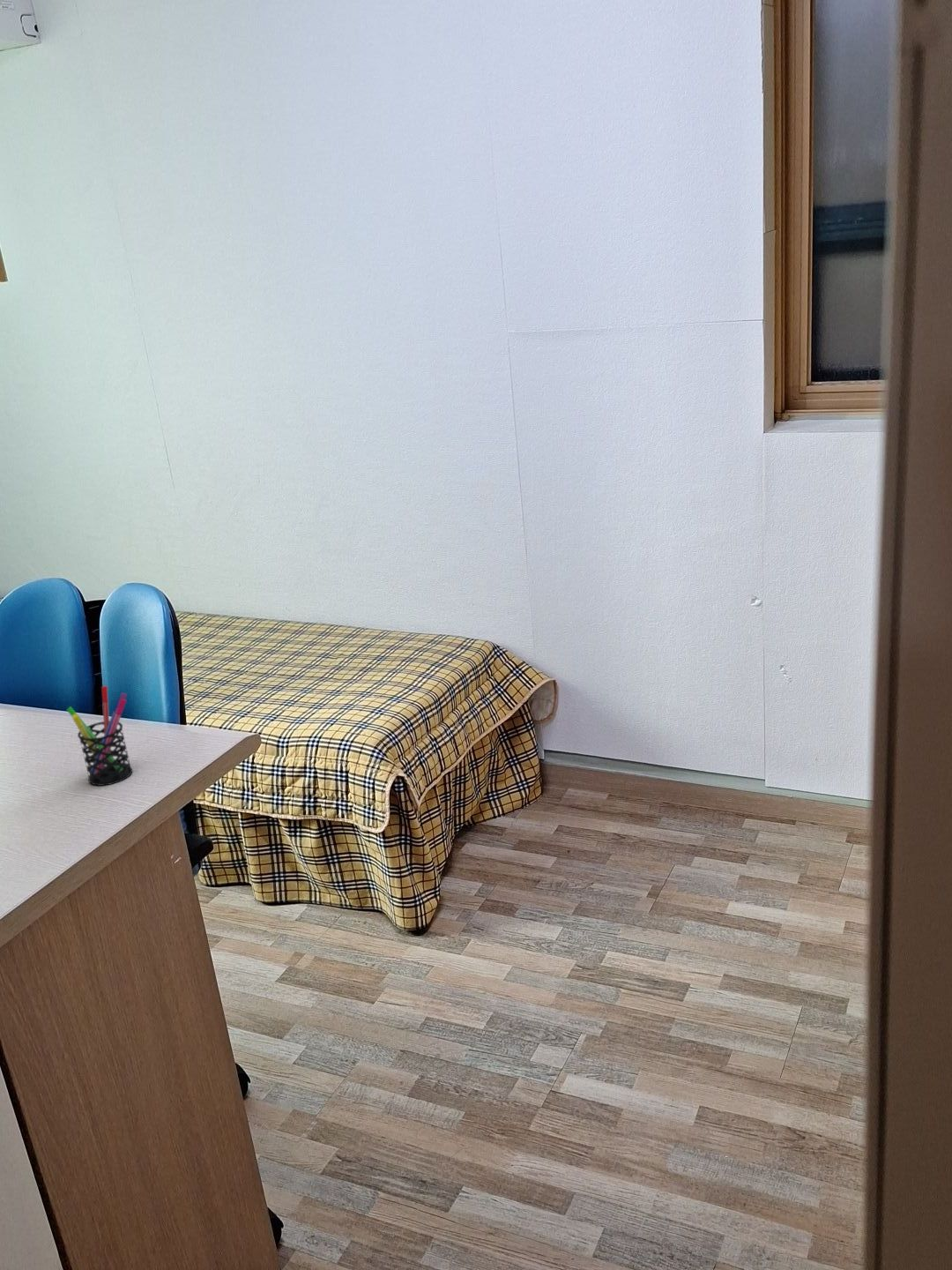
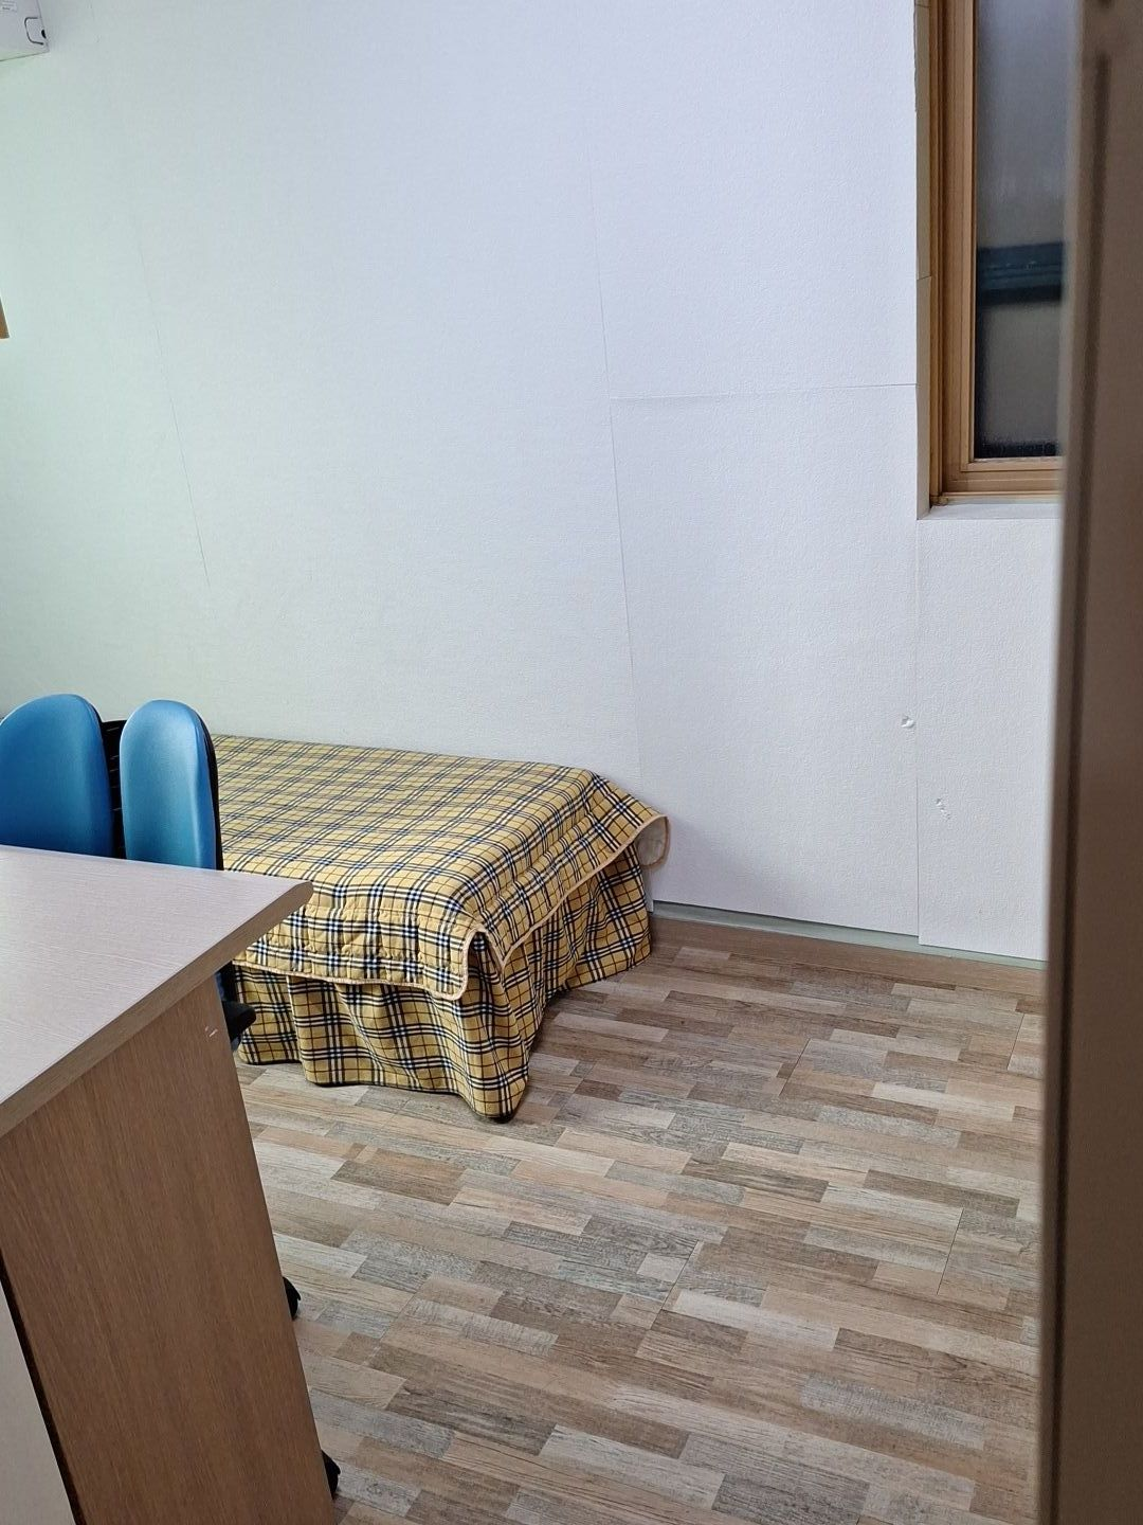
- pen holder (98, 734)
